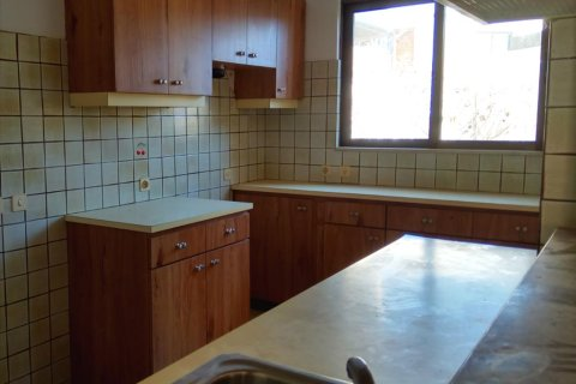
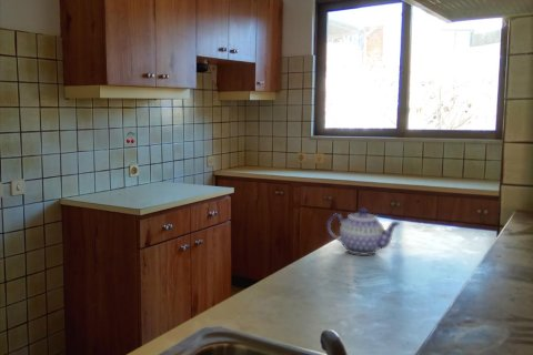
+ teapot (362, 230)
